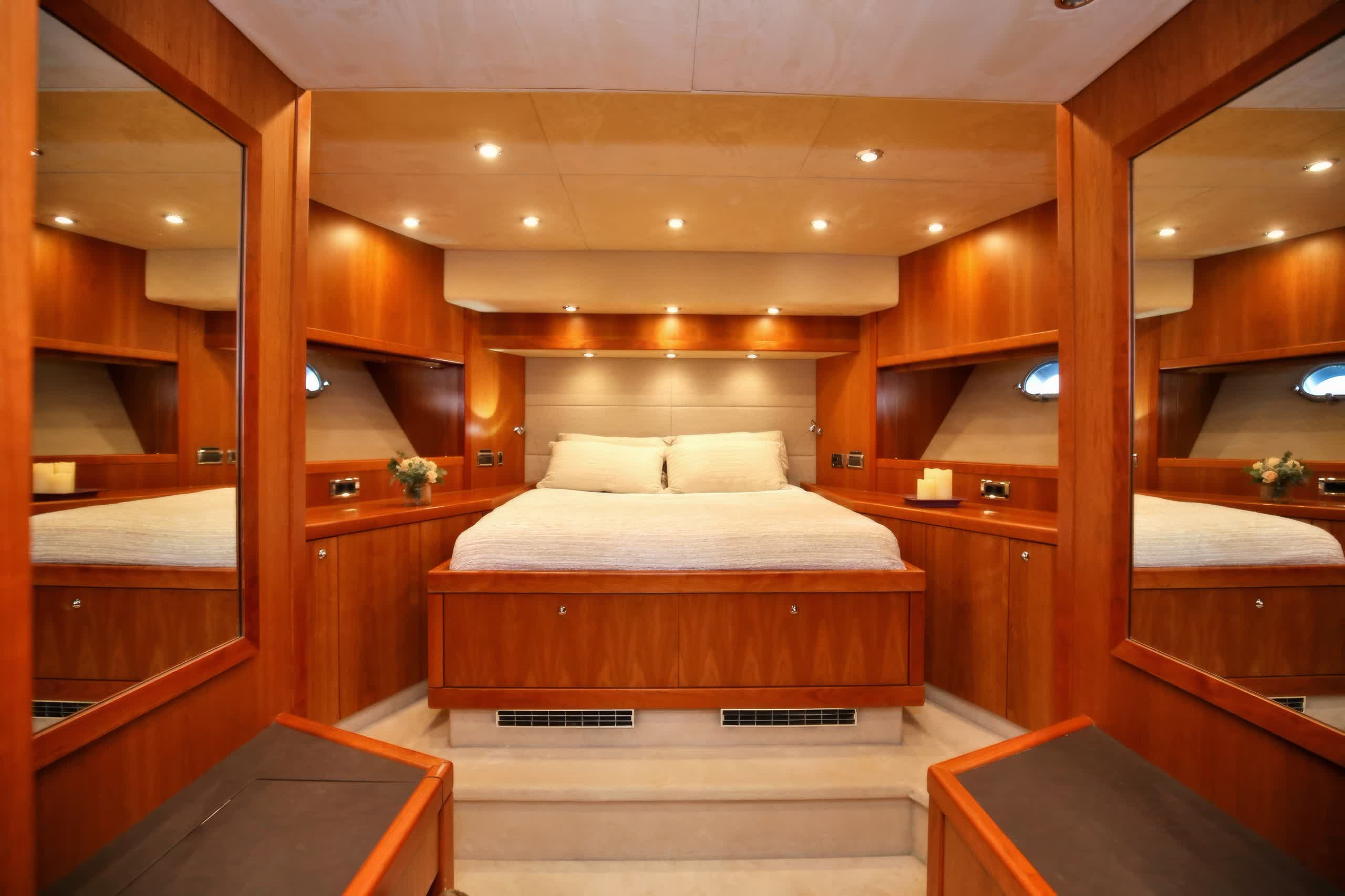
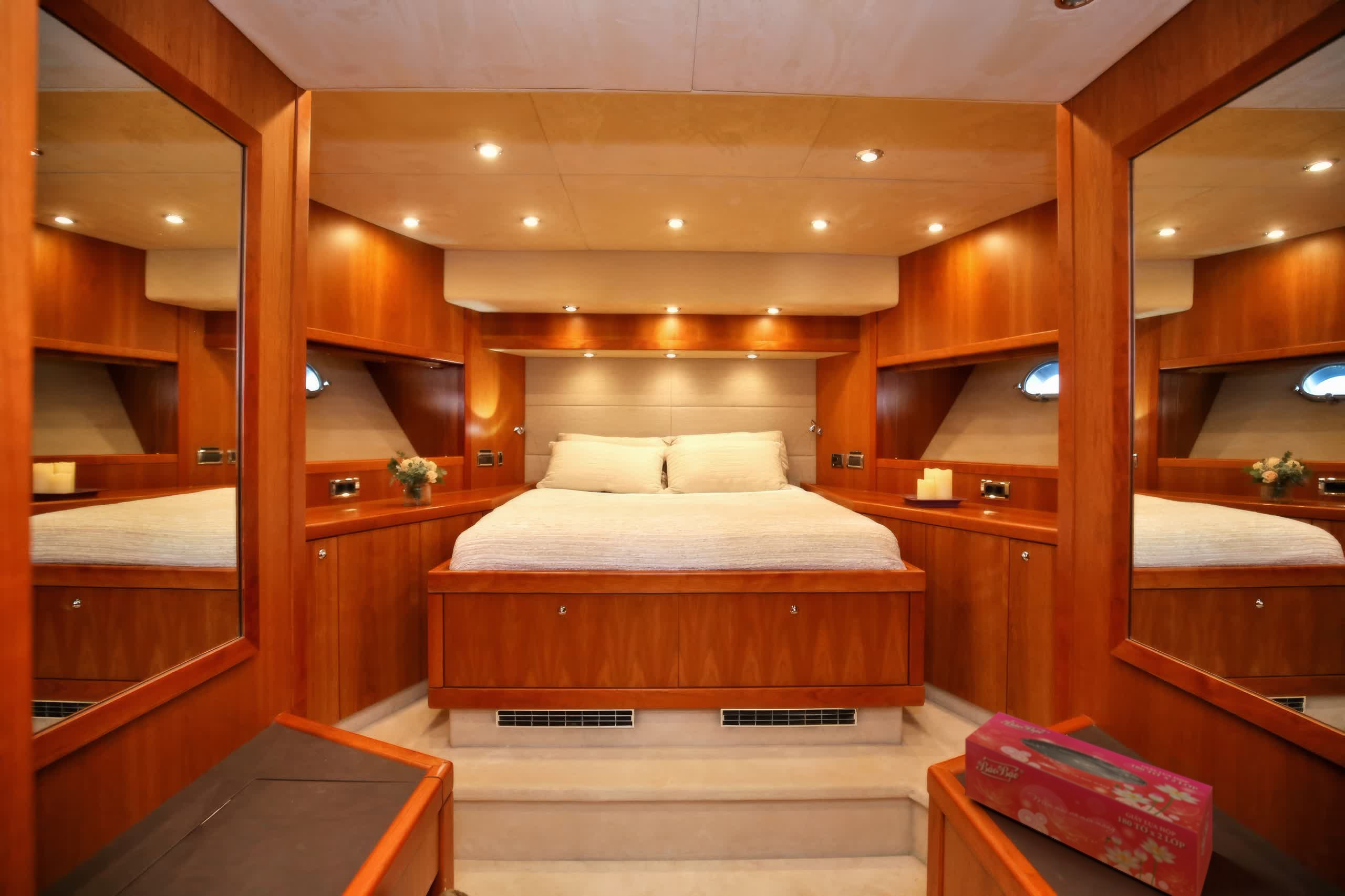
+ tissue box (1079, 791)
